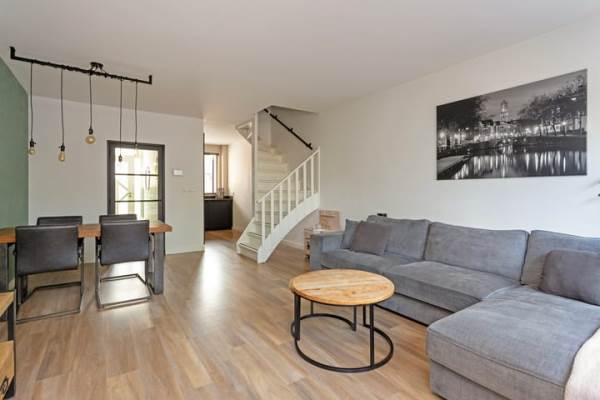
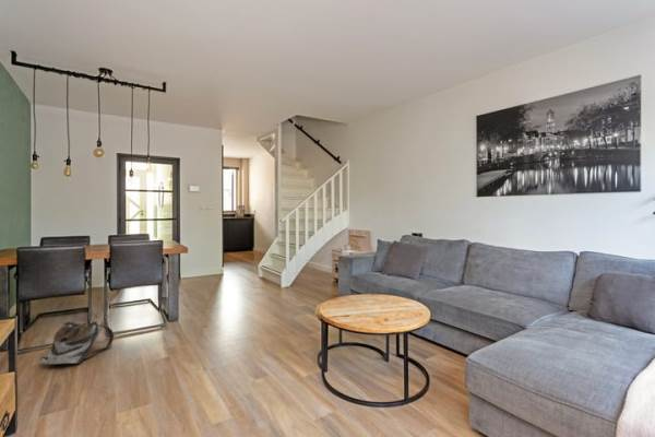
+ backpack (74, 340)
